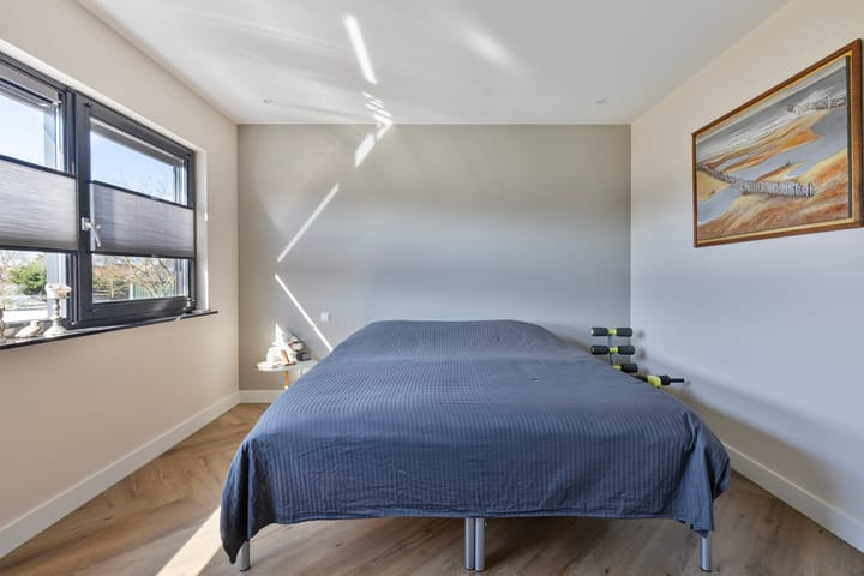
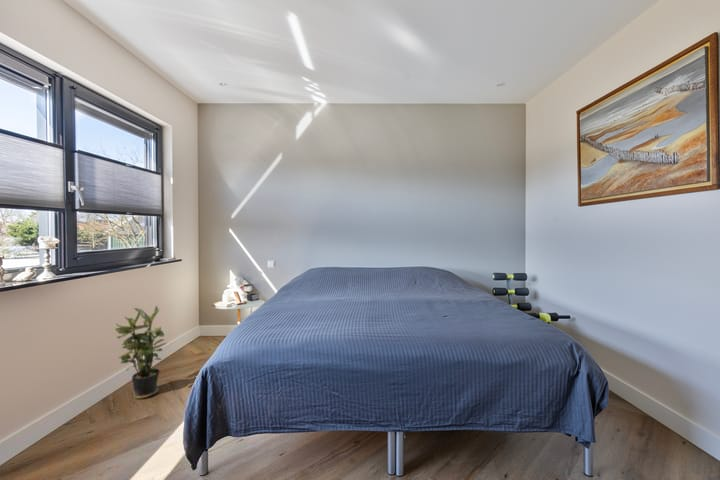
+ potted plant (141, 352)
